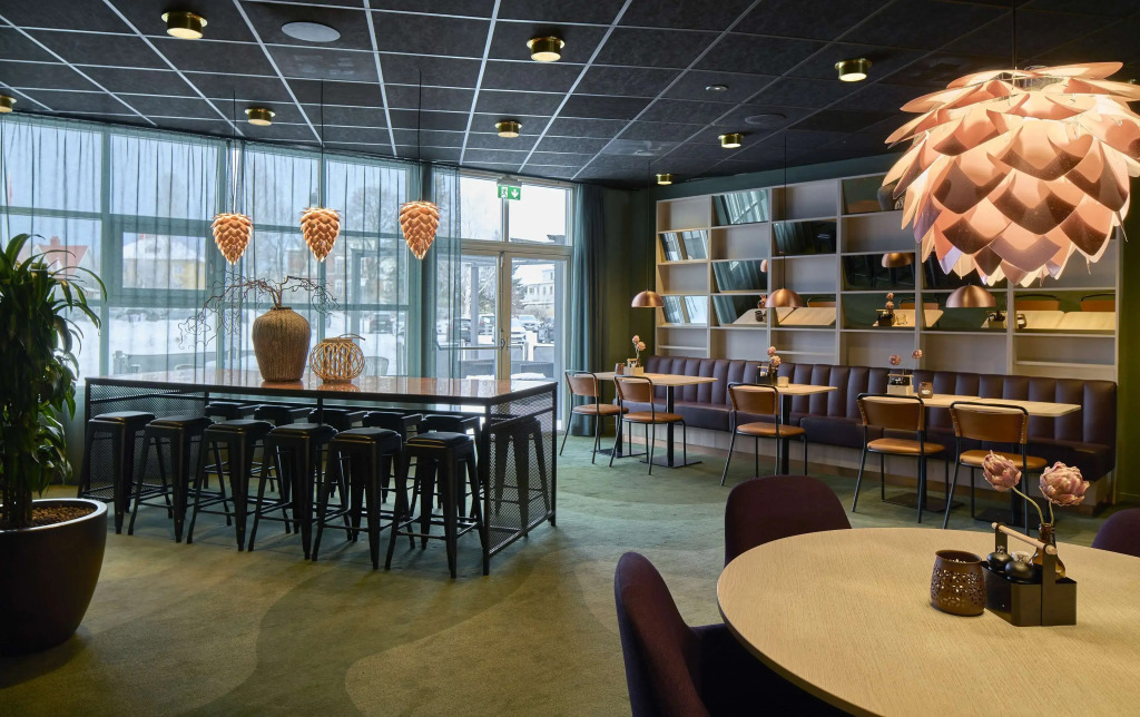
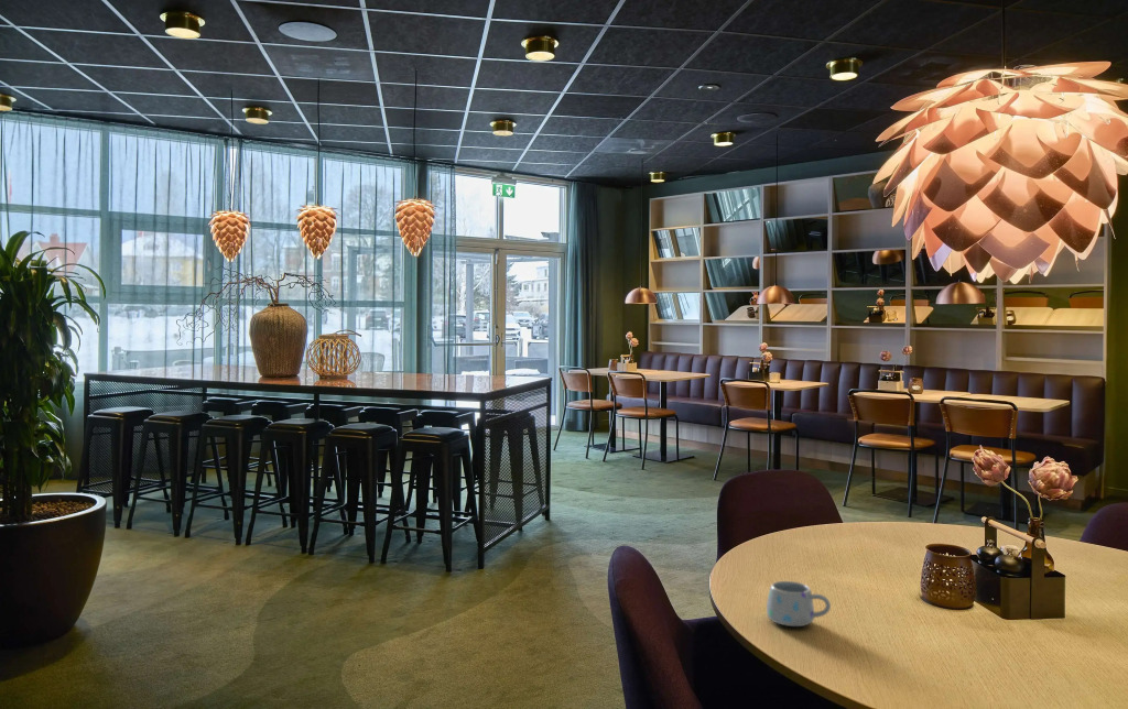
+ mug (798, 606)
